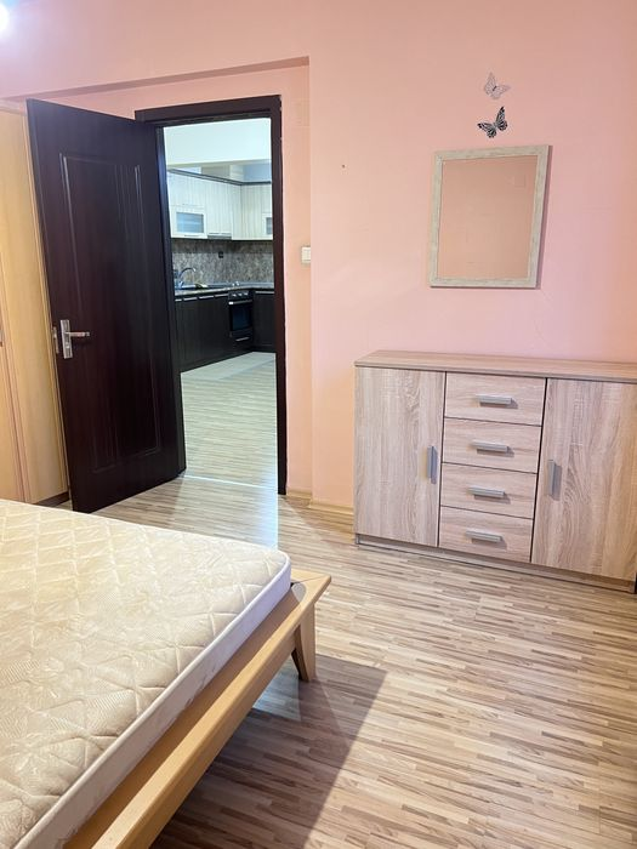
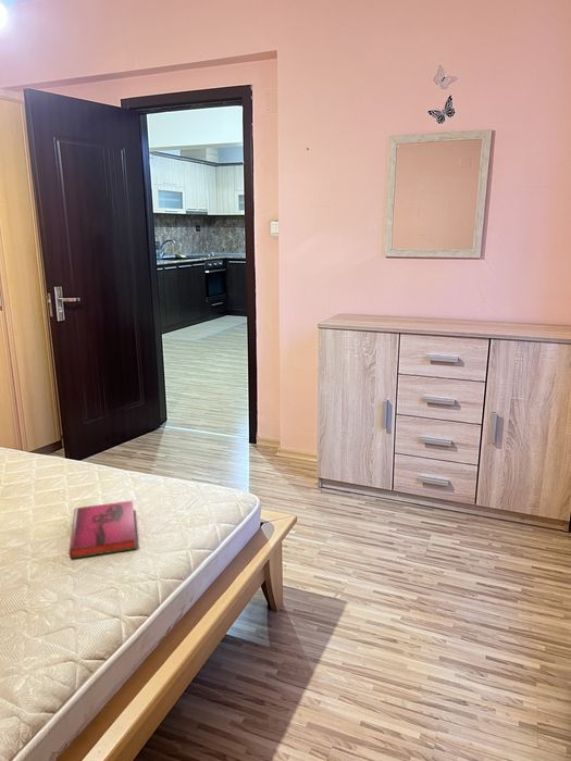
+ hardback book (103, 527)
